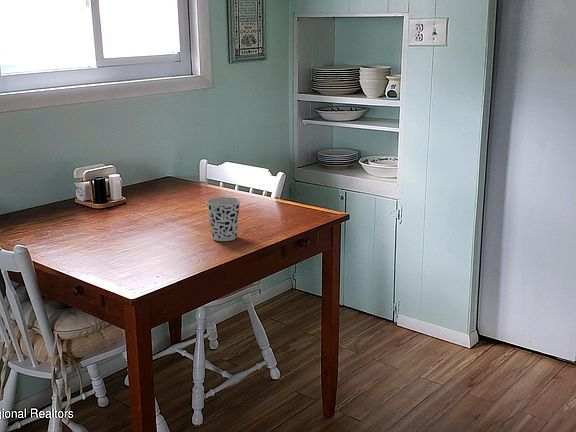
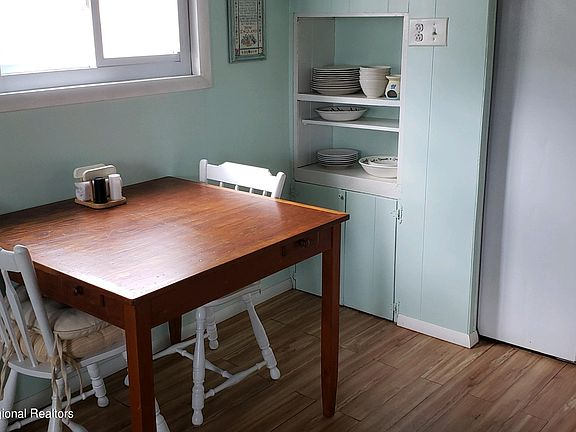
- cup (223, 219)
